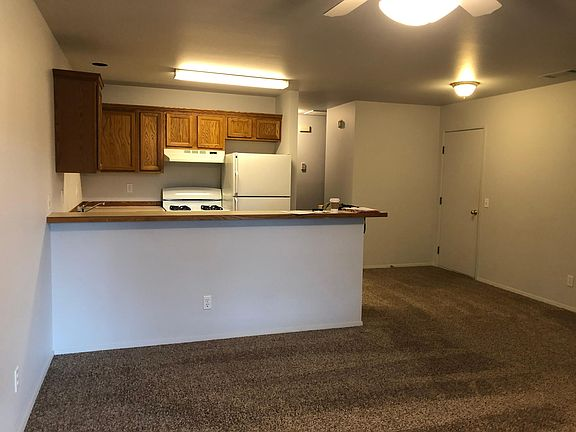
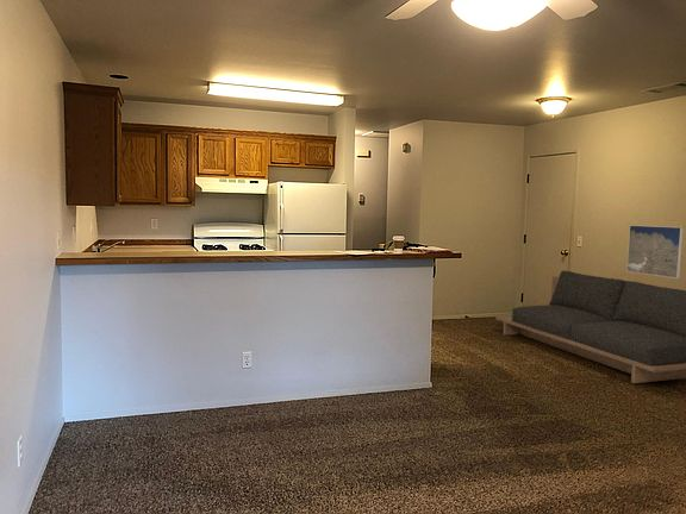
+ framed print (653, 250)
+ sofa (592, 315)
